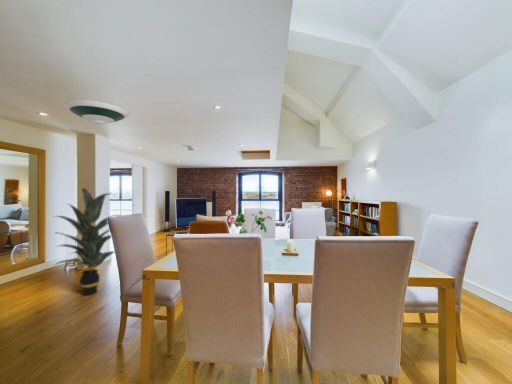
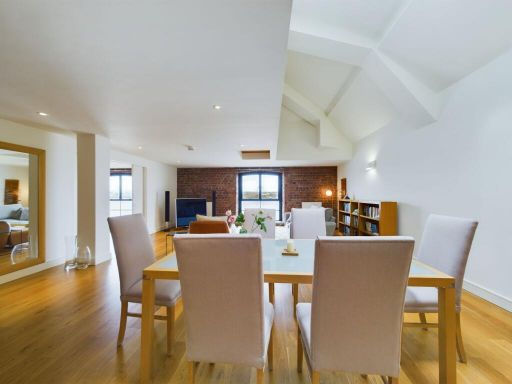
- indoor plant (90, 239)
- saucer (98, 116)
